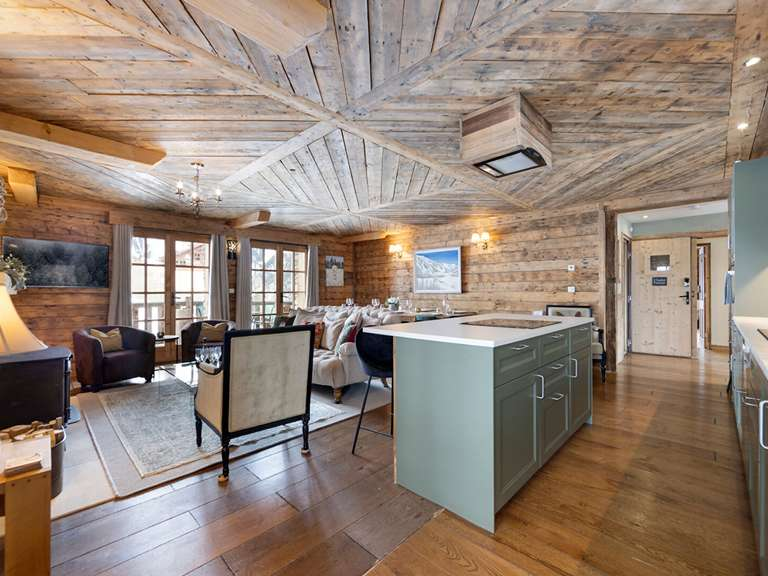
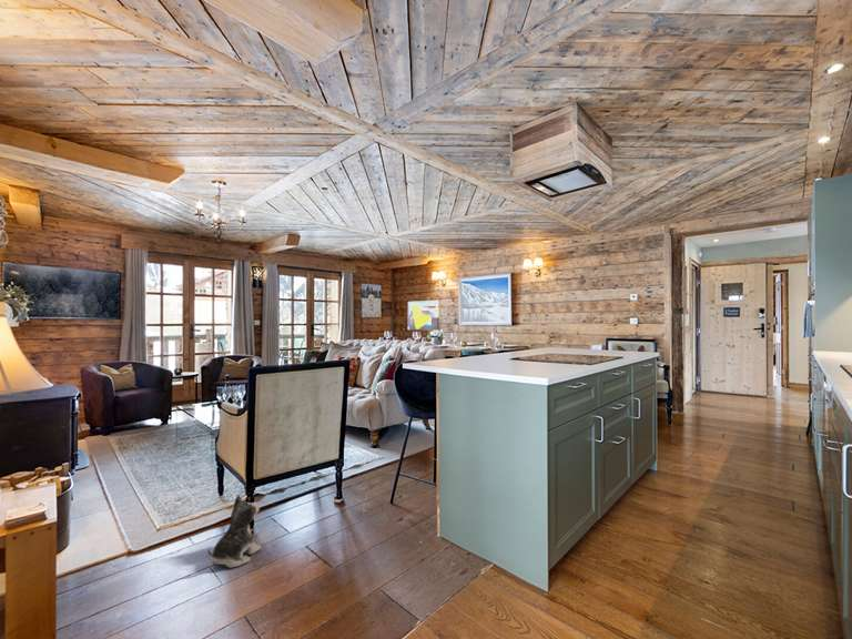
+ wall art (422, 315)
+ plush toy (233, 528)
